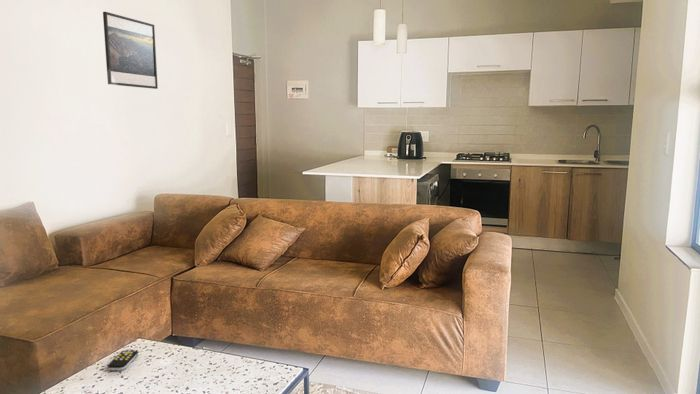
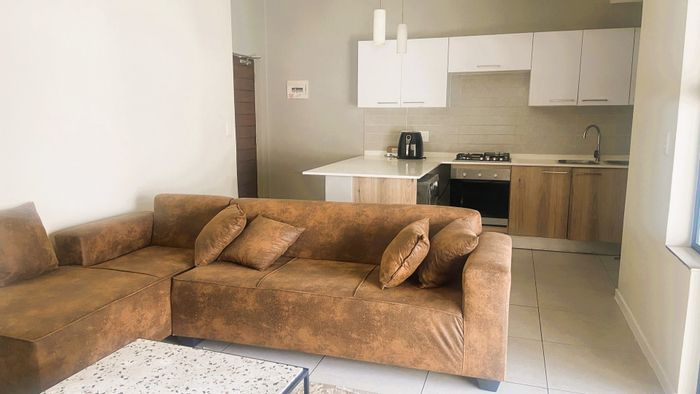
- remote control (123, 359)
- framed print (132, 53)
